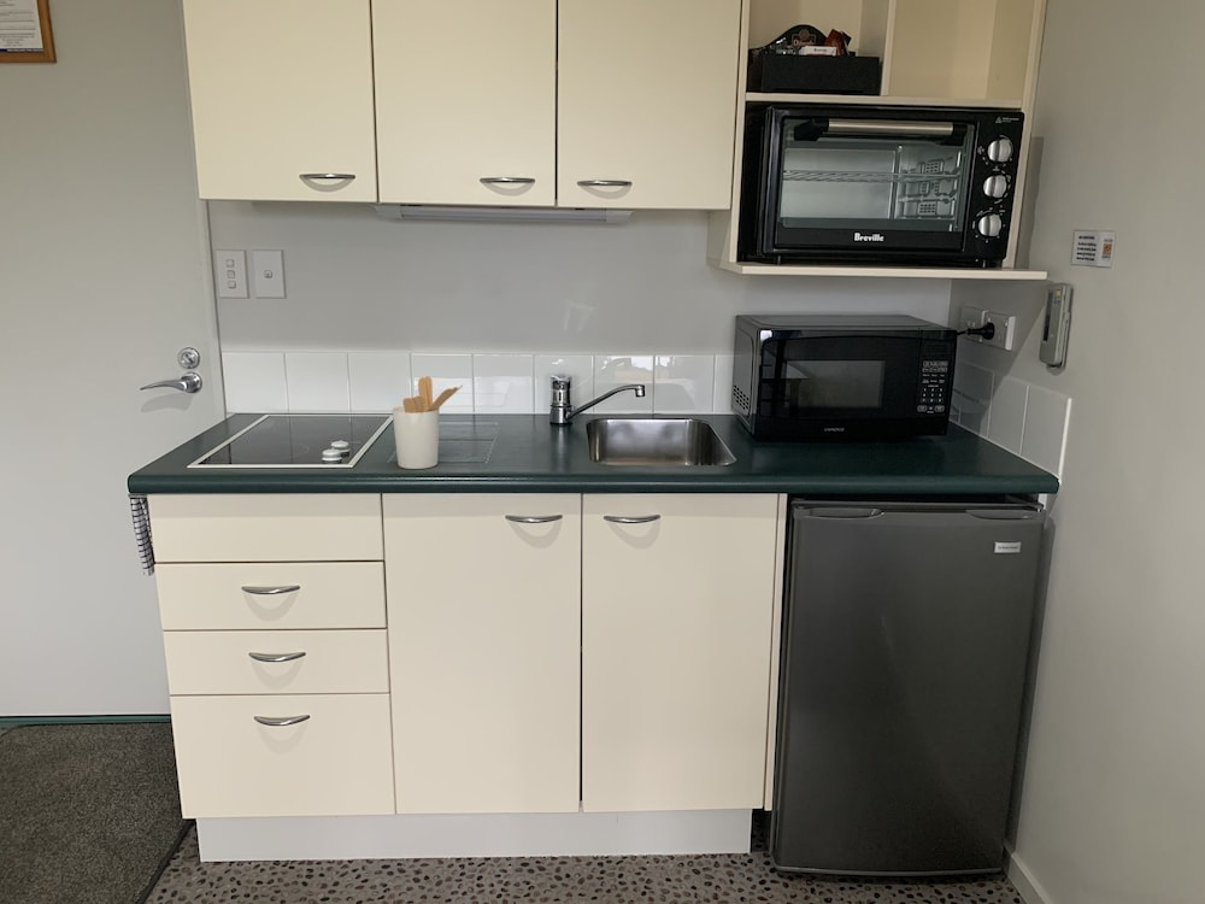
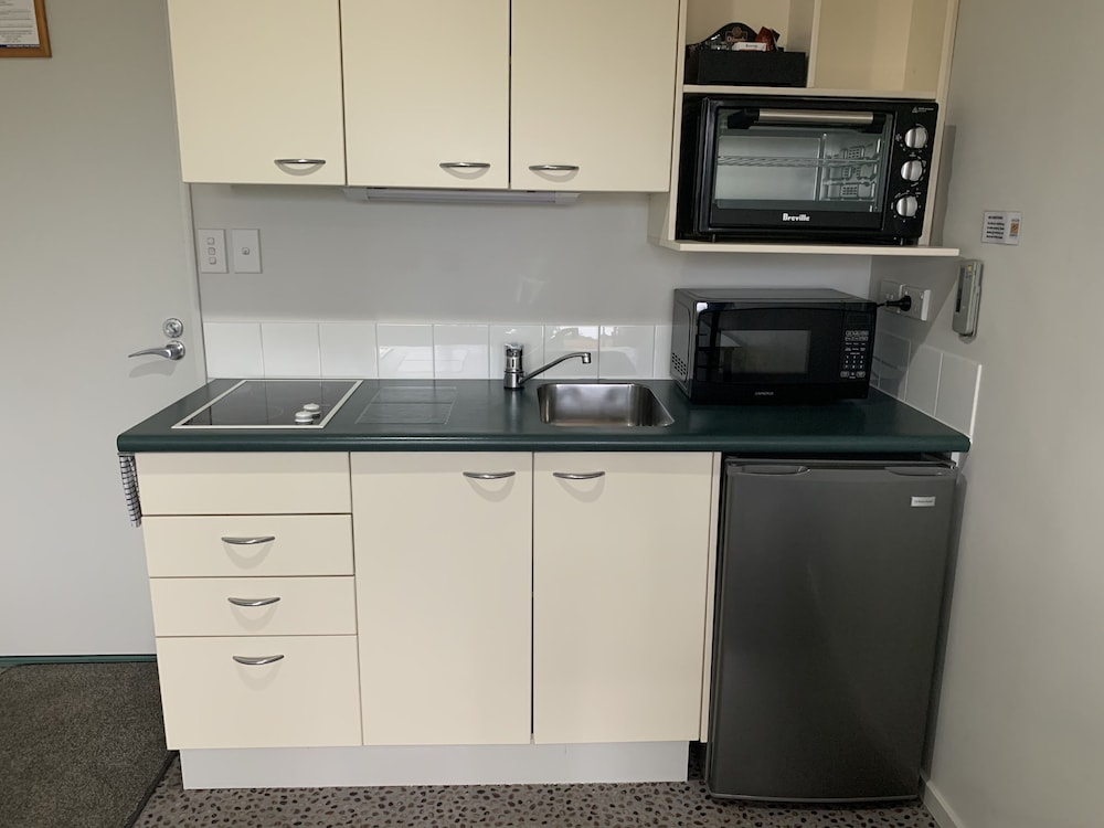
- utensil holder (428, 423)
